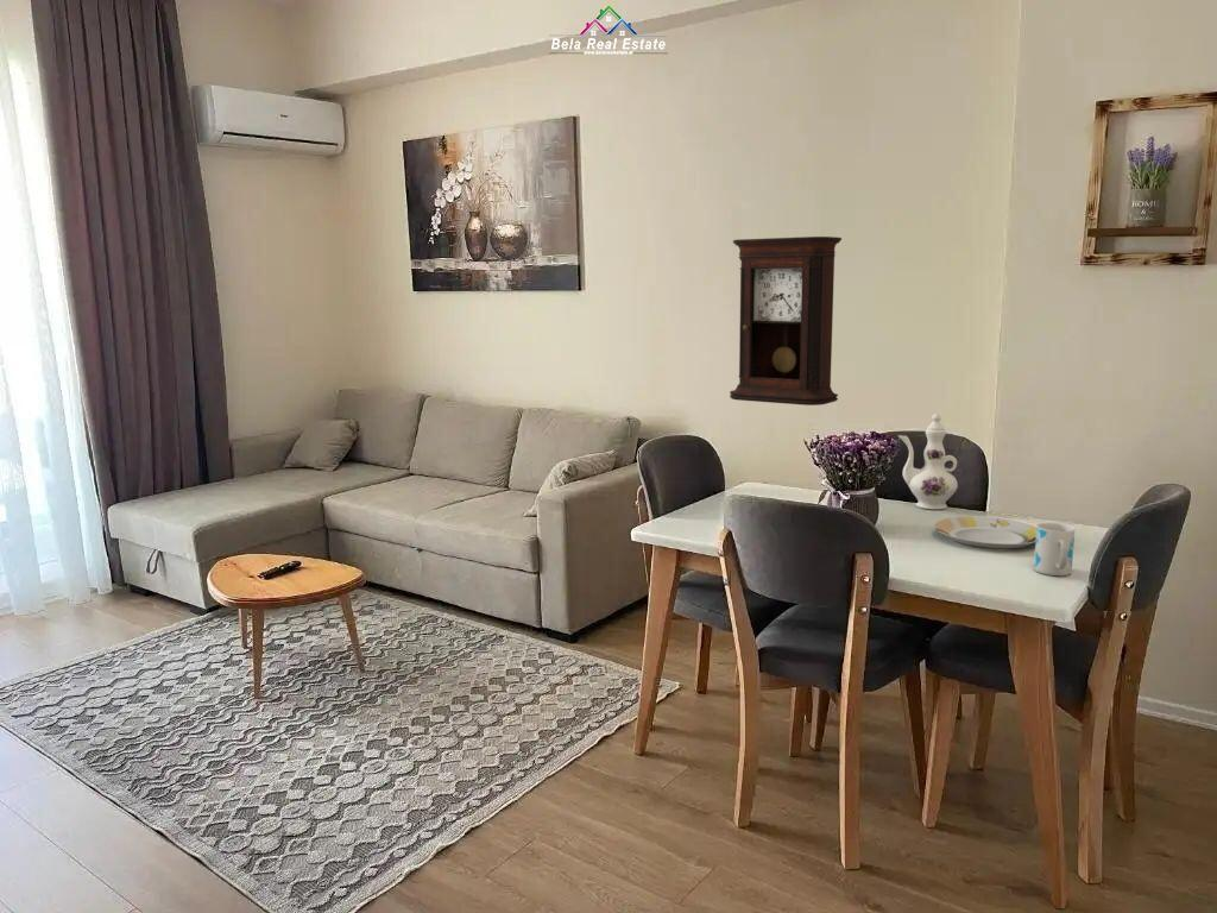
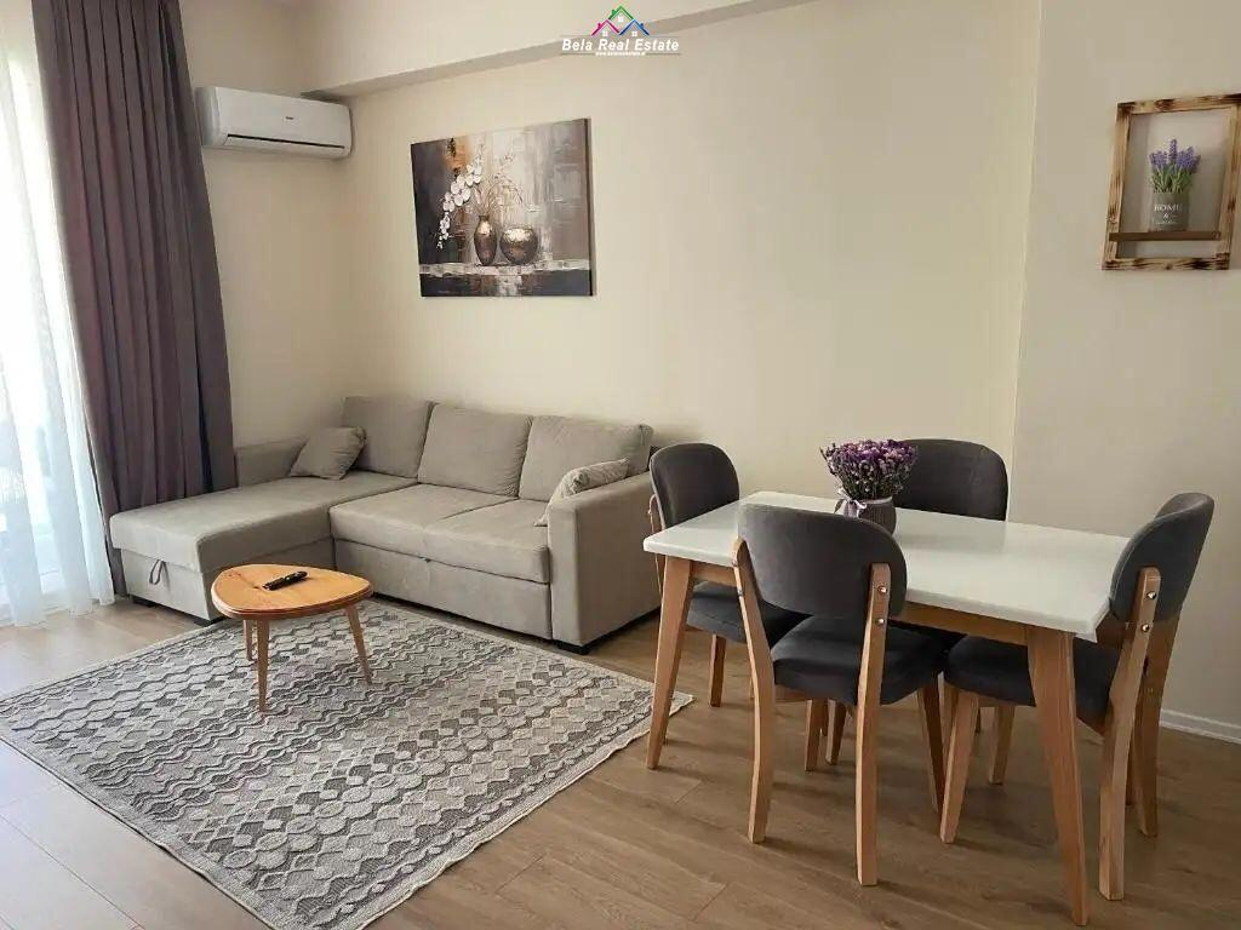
- pendulum clock (781, 320)
- plate (989, 533)
- mug (1057, 550)
- chinaware (927, 460)
